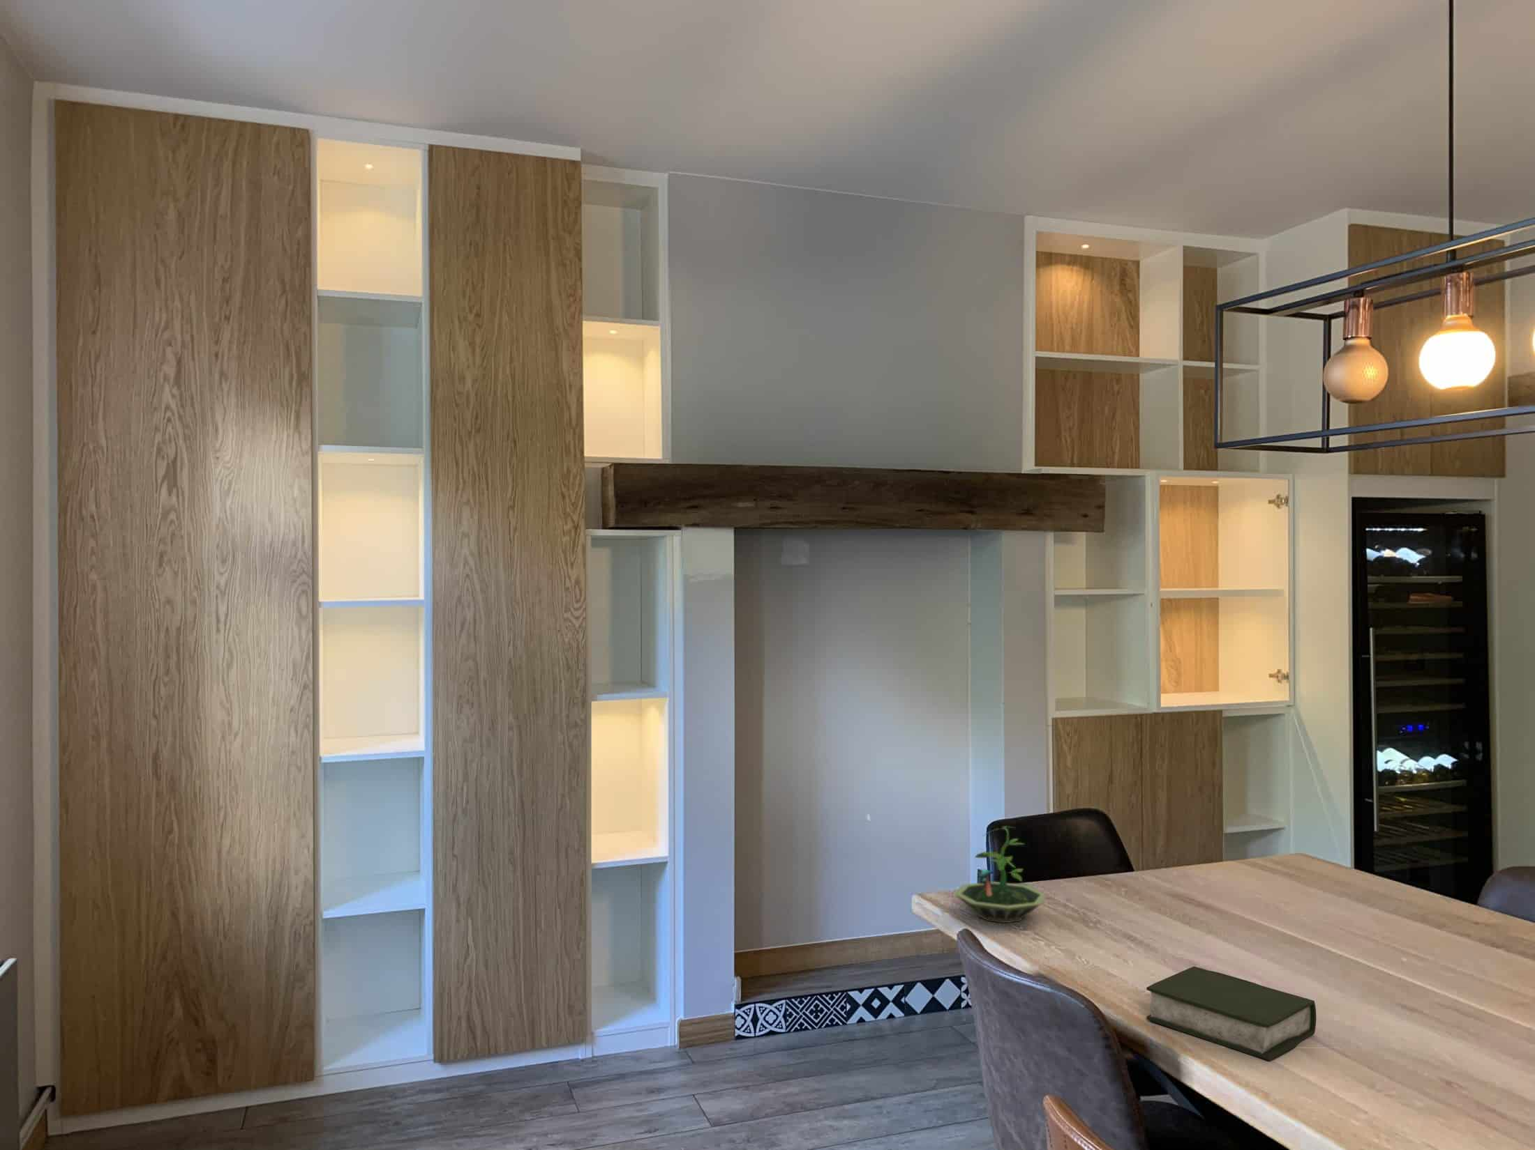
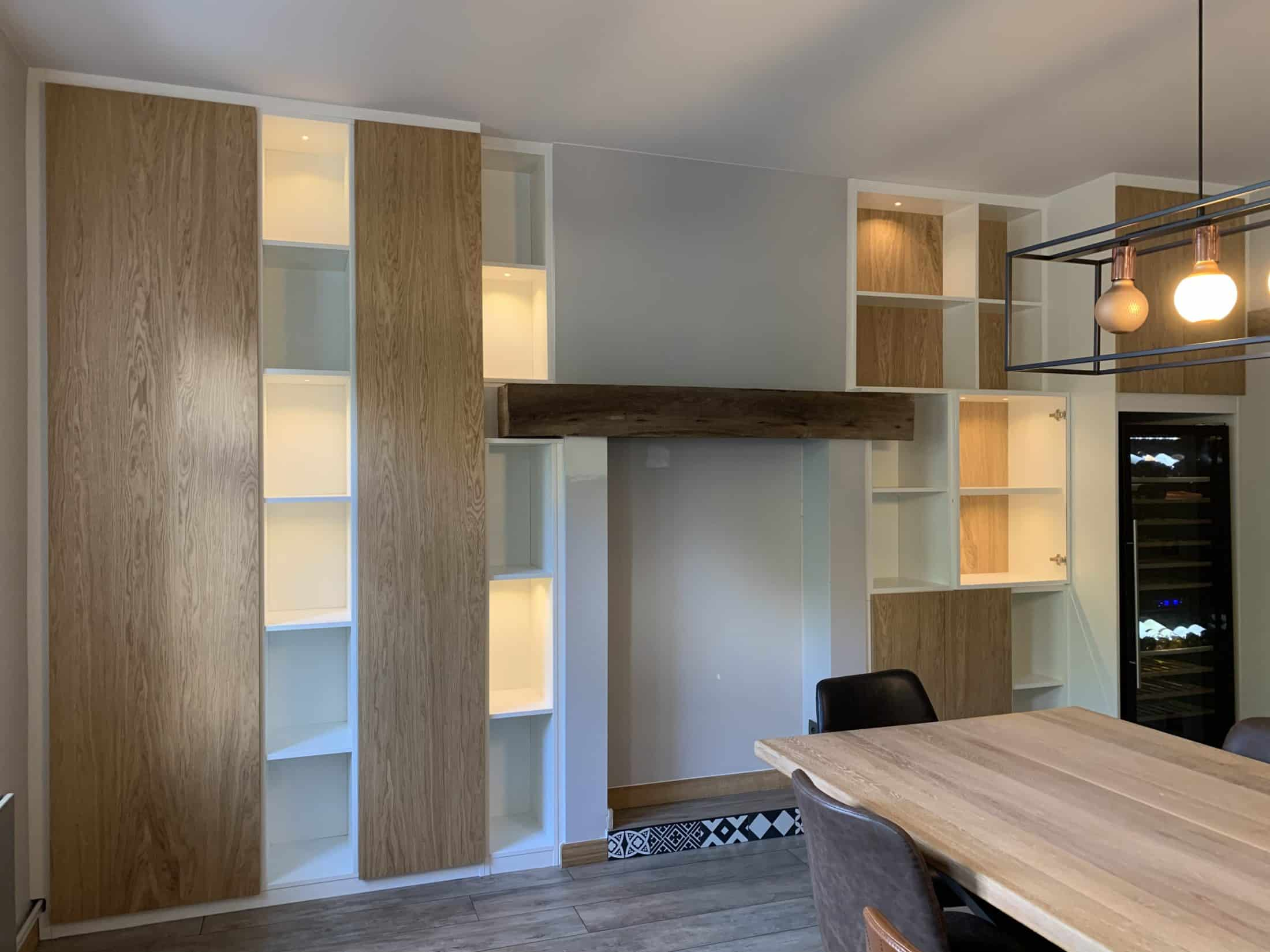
- book (1230, 1009)
- terrarium (1003, 846)
